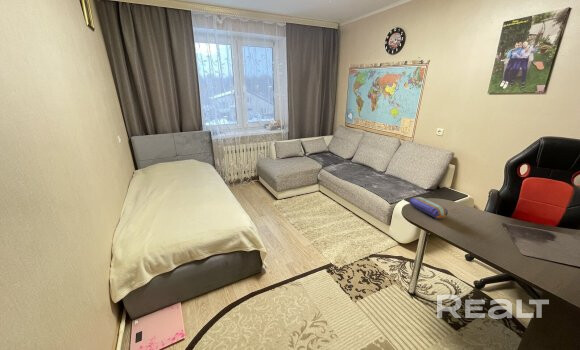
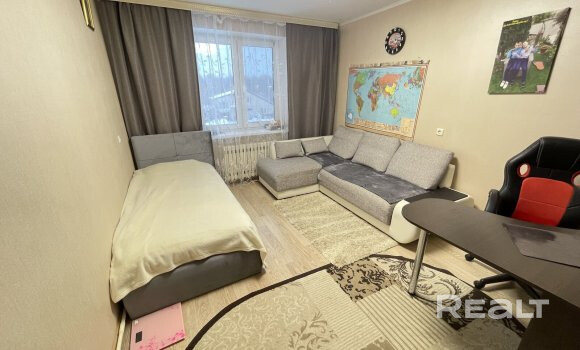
- pencil case (427, 207)
